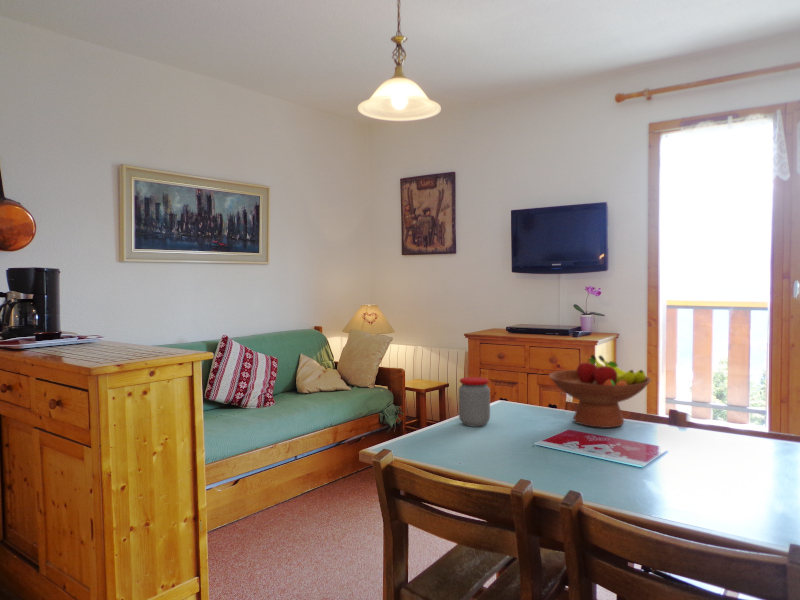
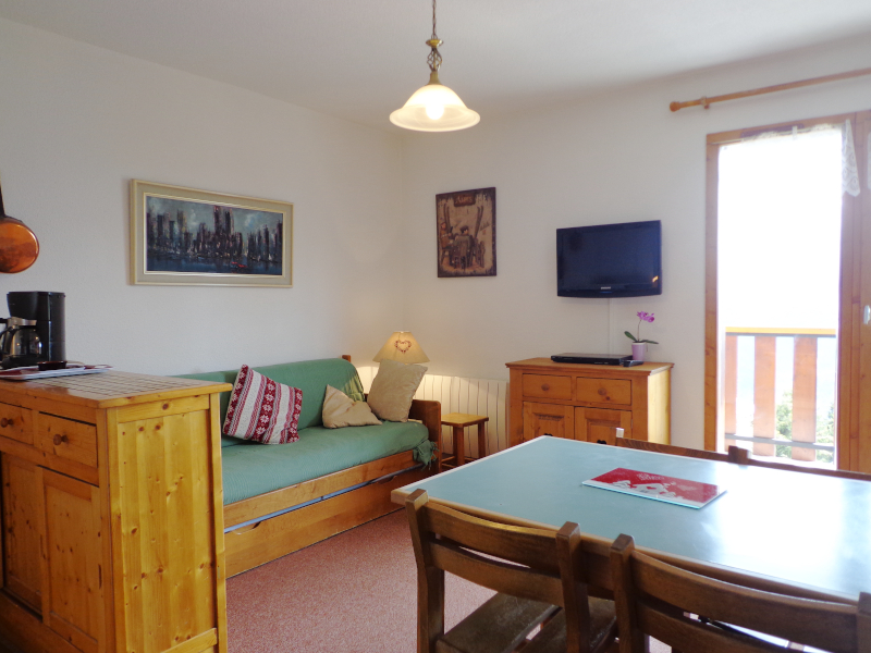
- jar (474, 401)
- fruit bowl (598, 390)
